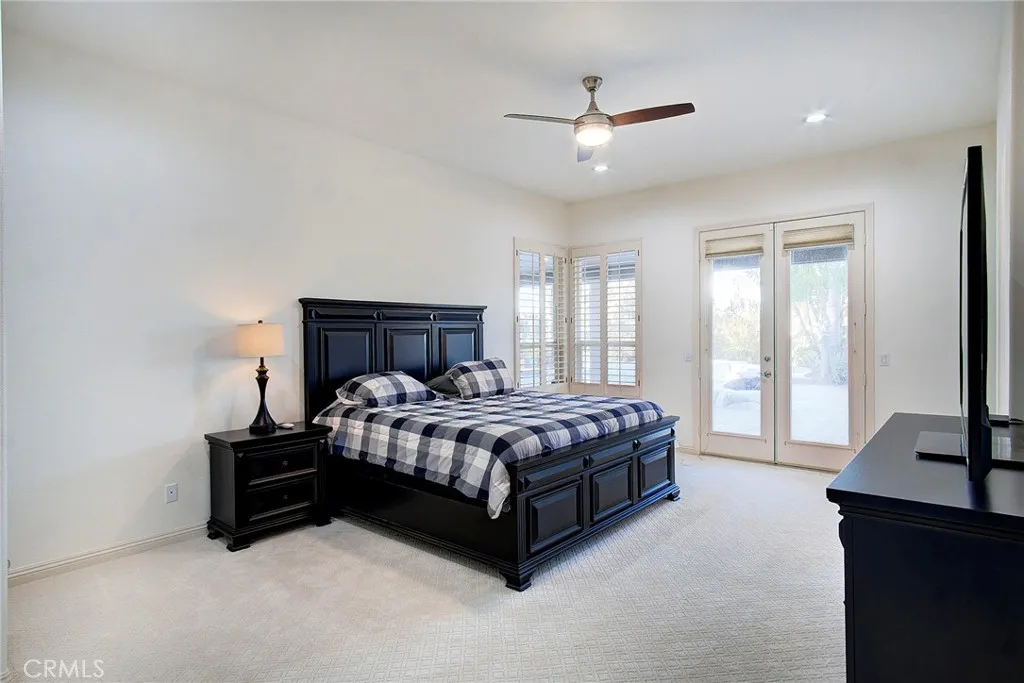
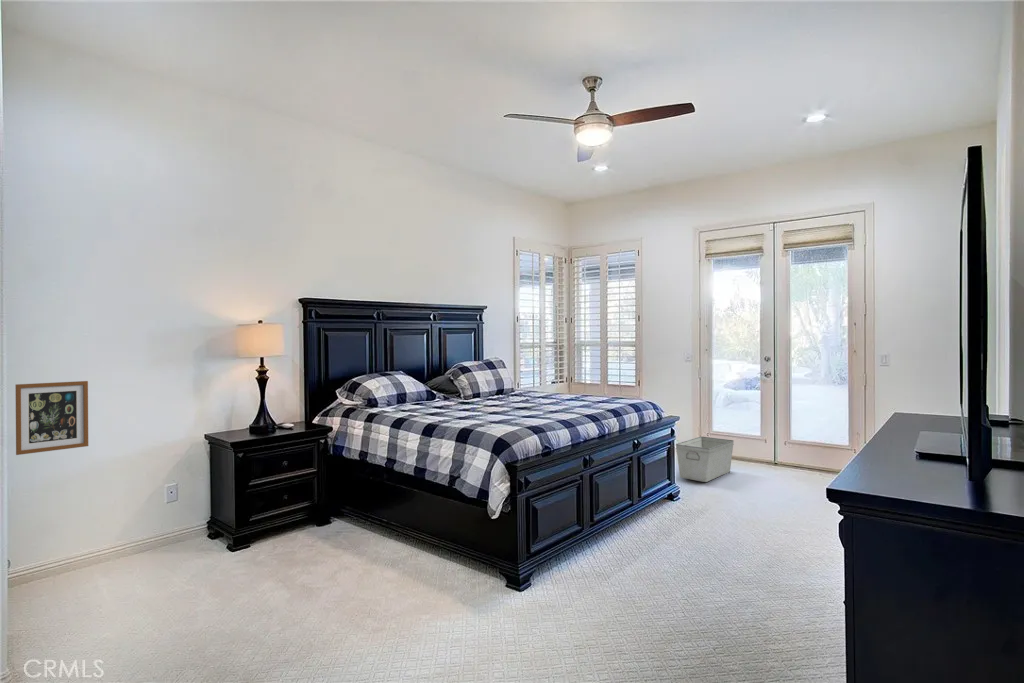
+ storage bin (705, 458)
+ wall art (53, 416)
